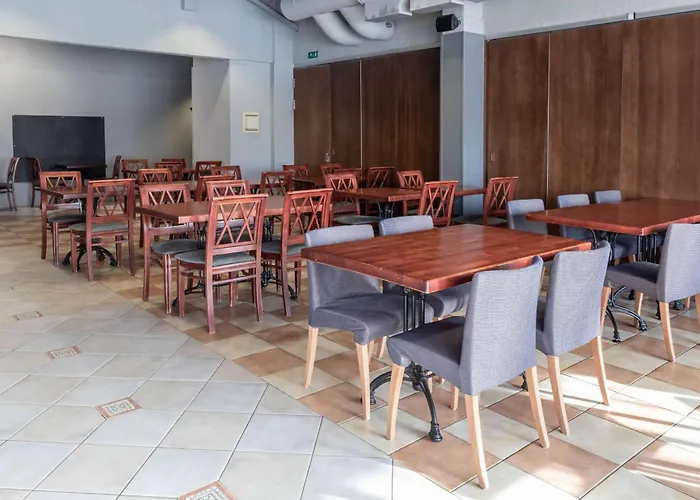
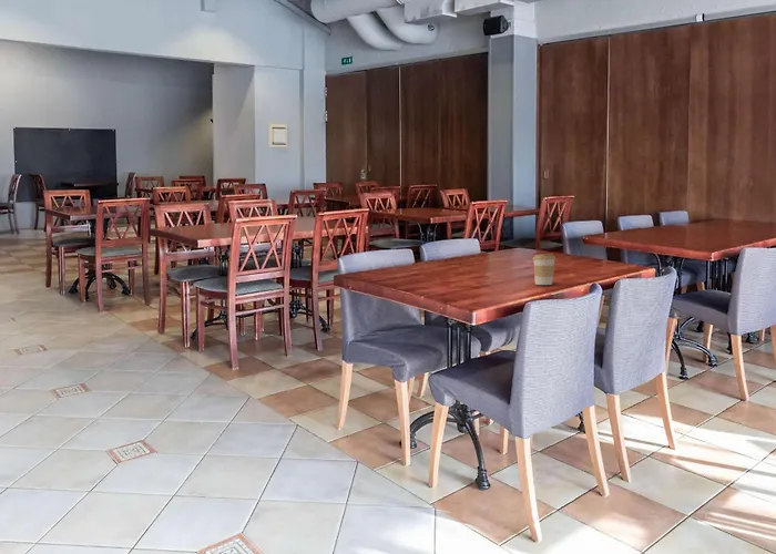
+ coffee cup (543, 268)
